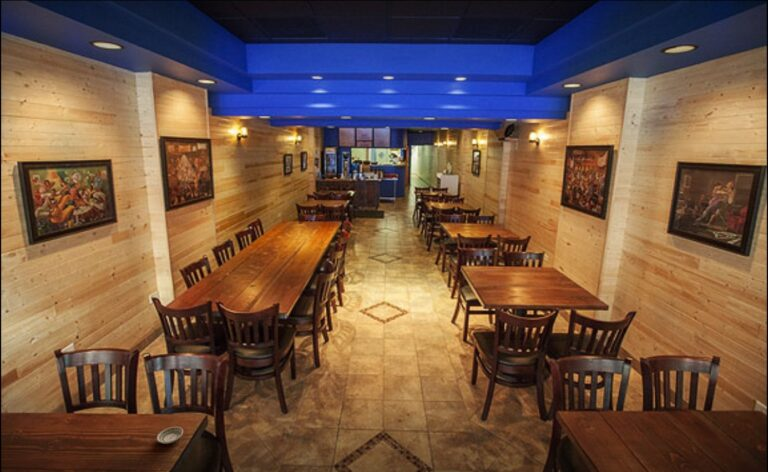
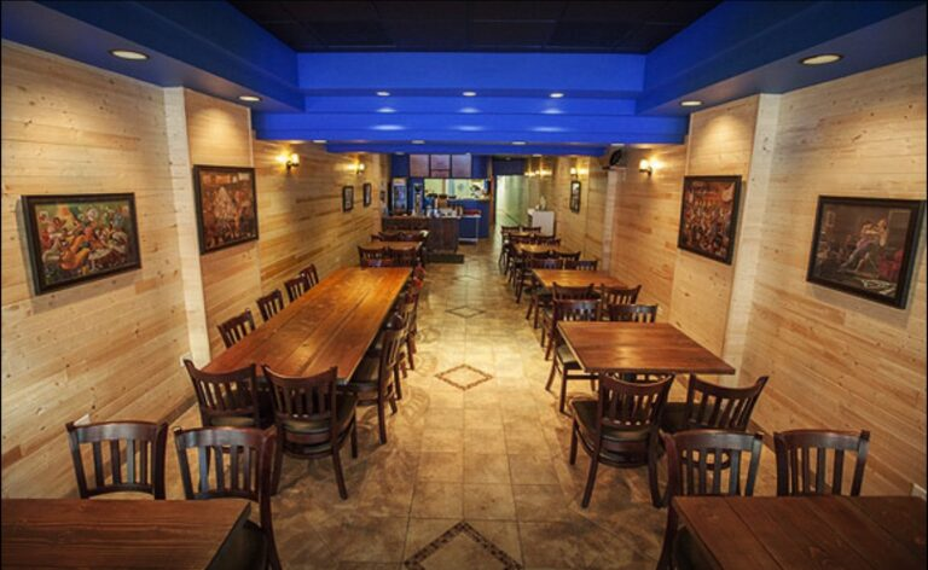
- saucer (170, 436)
